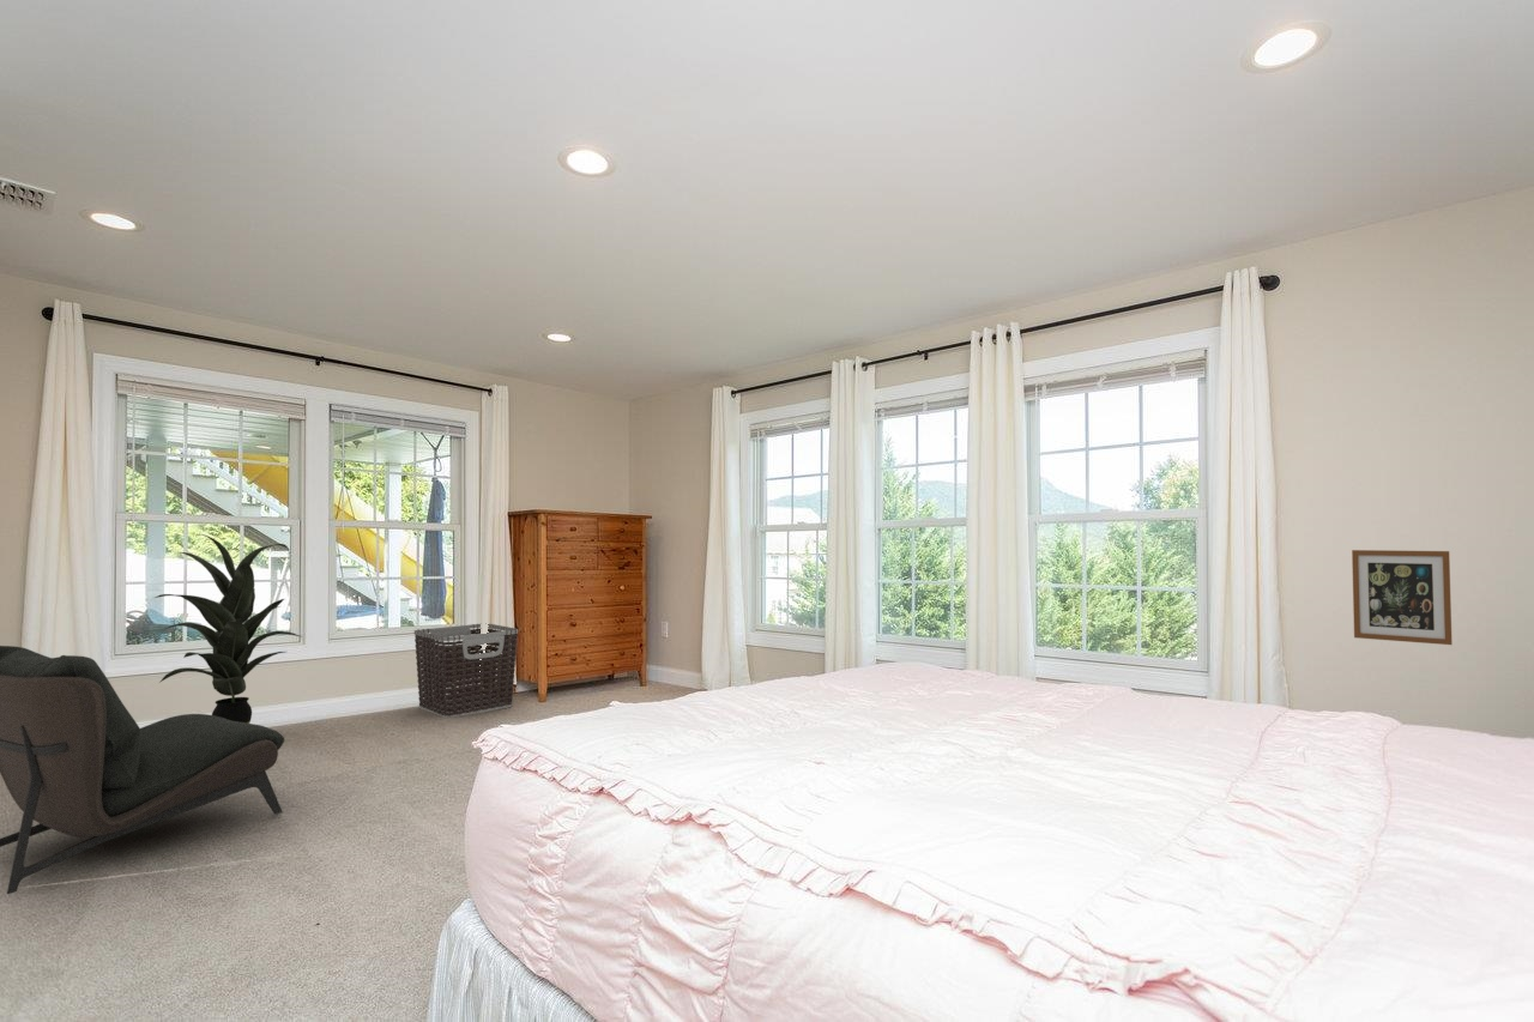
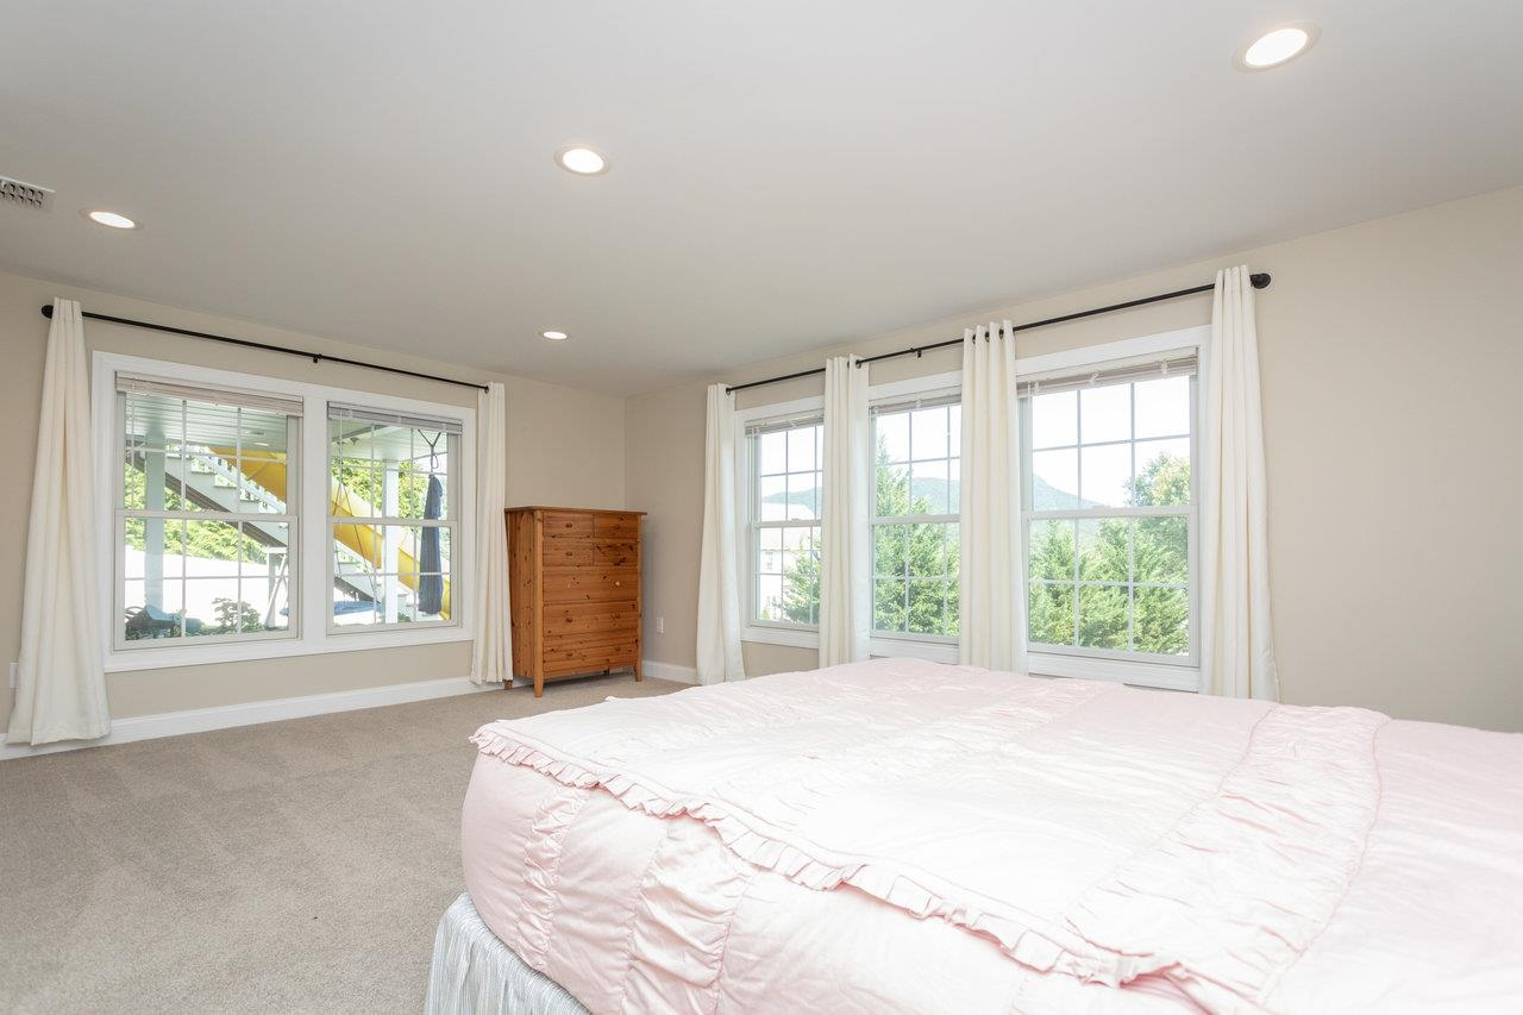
- armless chair (132, 738)
- wall art (1400, 595)
- indoor plant (223, 637)
- clothes hamper (466, 667)
